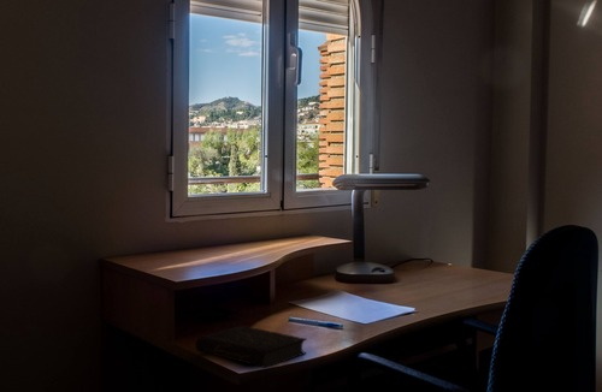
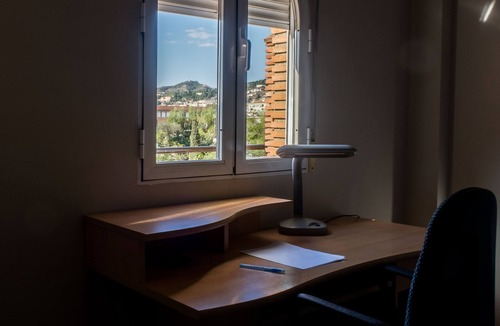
- book (250, 345)
